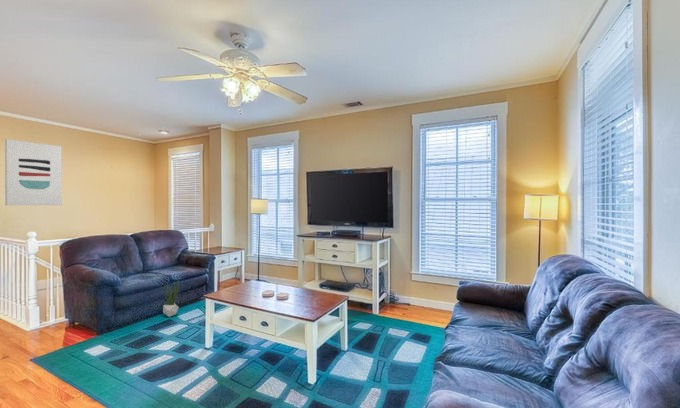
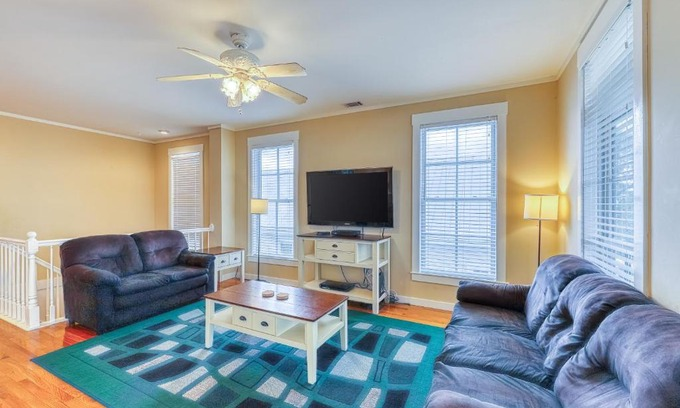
- wall art (35, 174)
- potted plant (172, 297)
